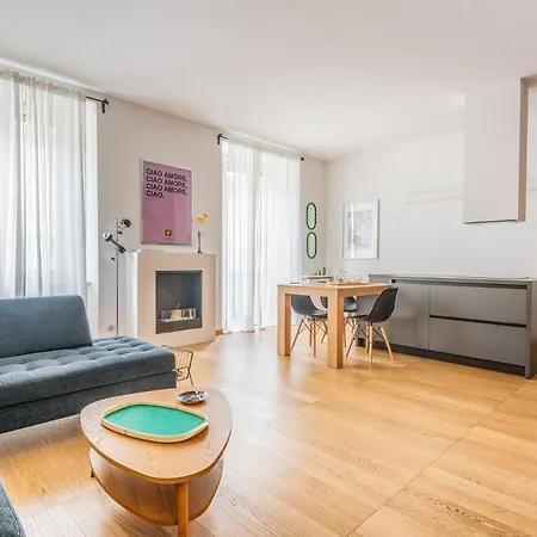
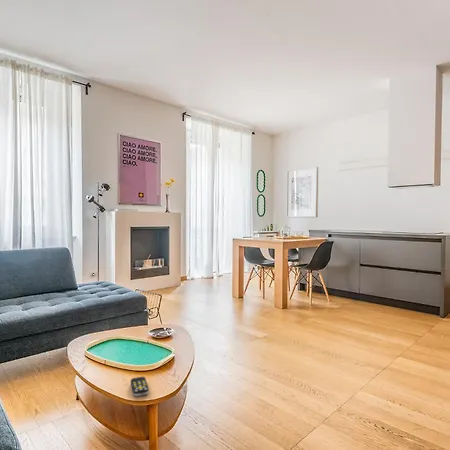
+ remote control (139, 385)
